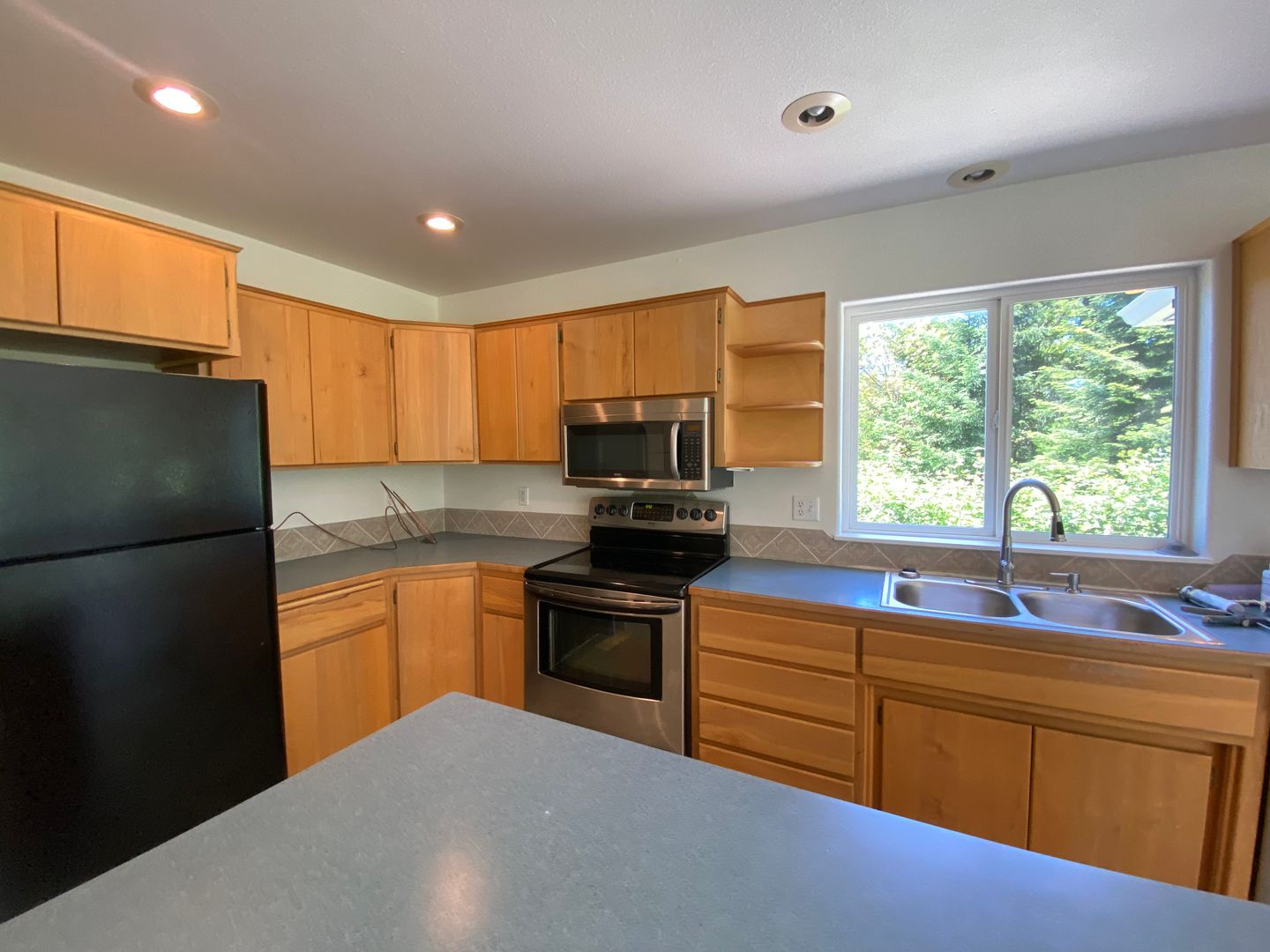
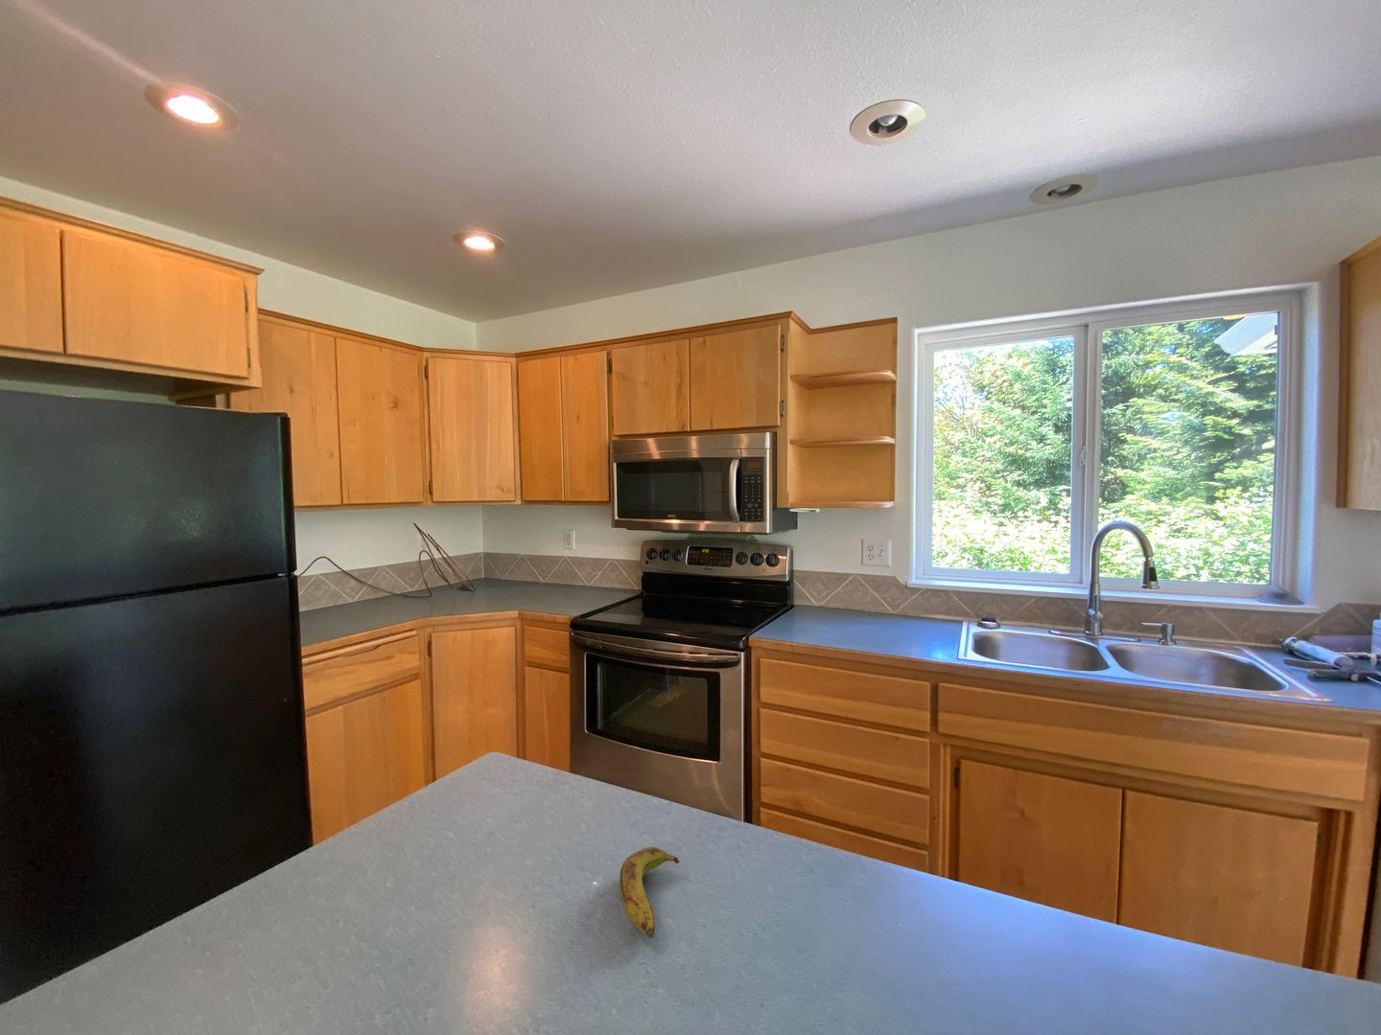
+ banana (644, 888)
